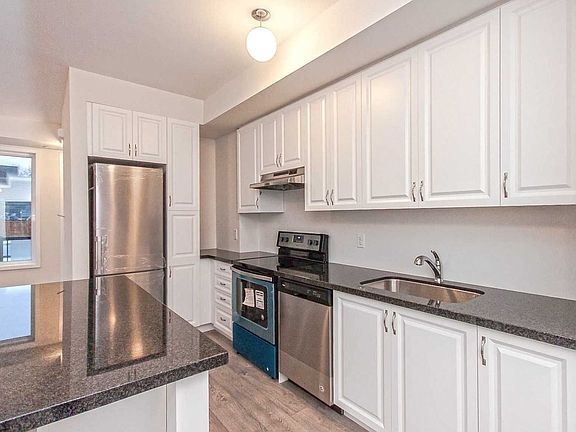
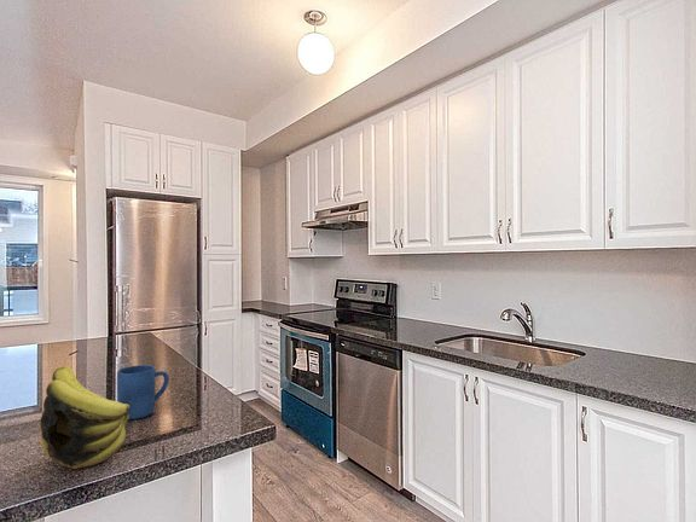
+ mug (144, 390)
+ banana (87, 413)
